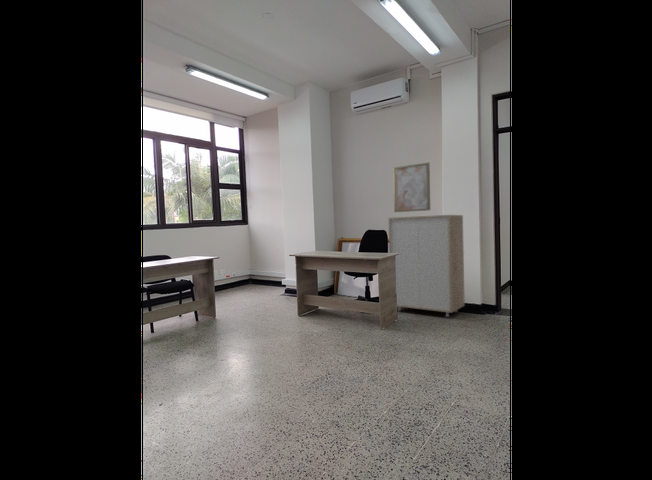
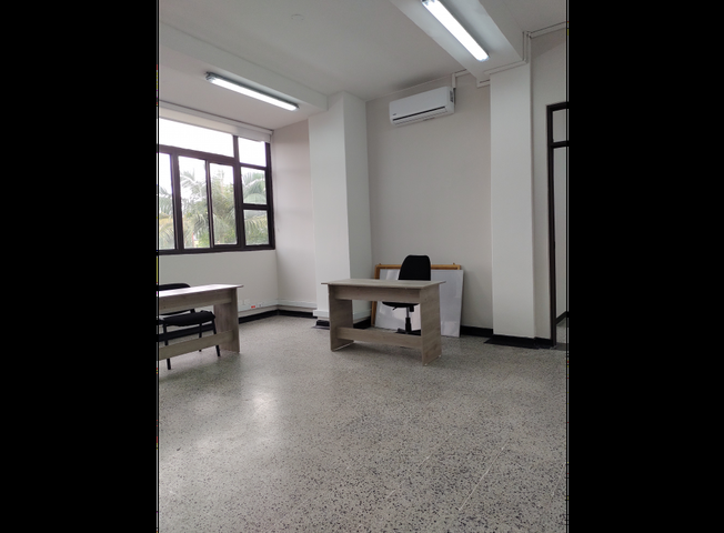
- wall art (411, 188)
- storage cabinet (426, 263)
